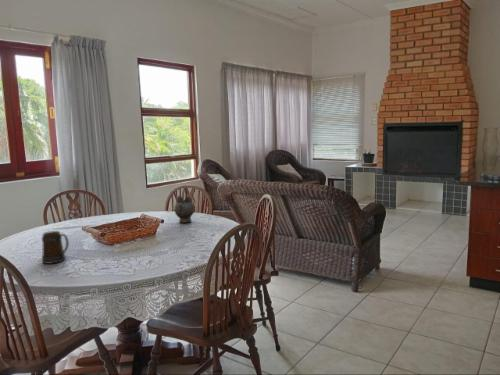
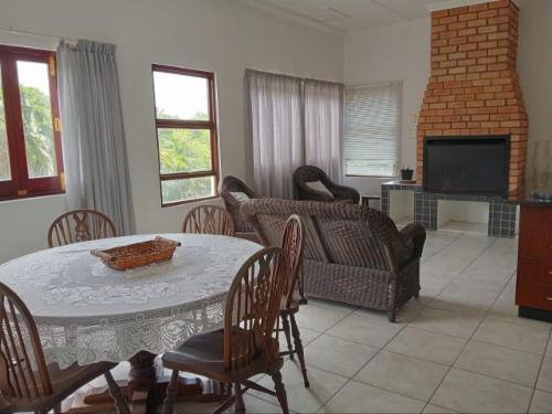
- teapot (183, 205)
- mug (56, 247)
